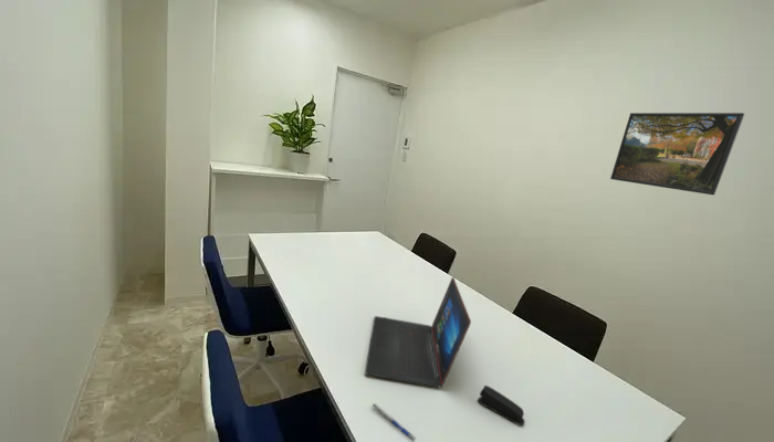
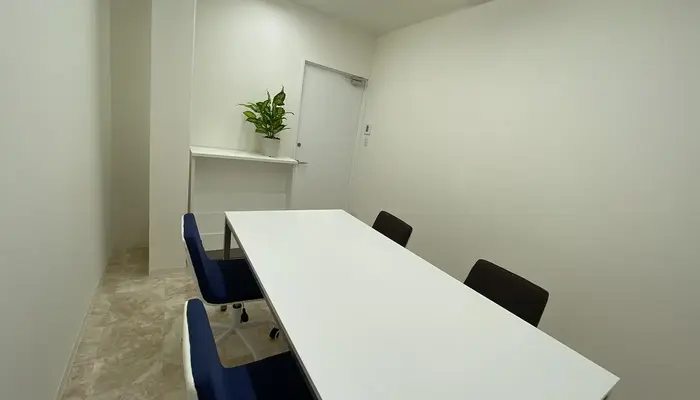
- stapler (502, 403)
- pen (391, 420)
- laptop (414, 323)
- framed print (668, 150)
